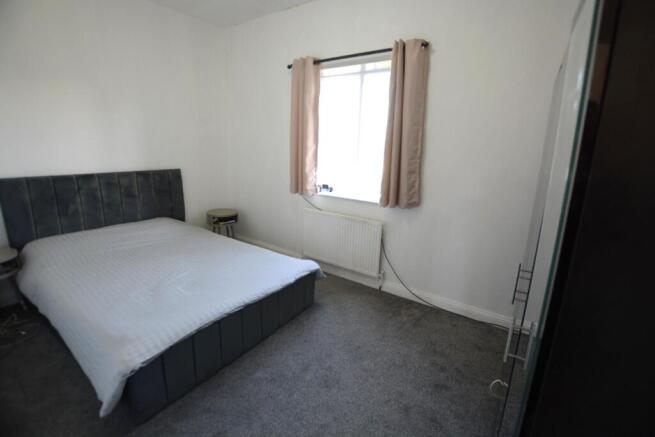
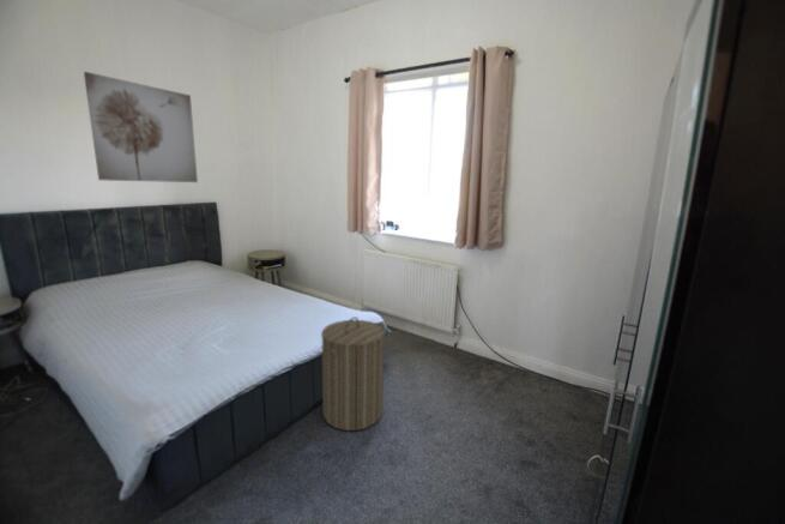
+ laundry hamper (352, 366)
+ wall art (147, 134)
